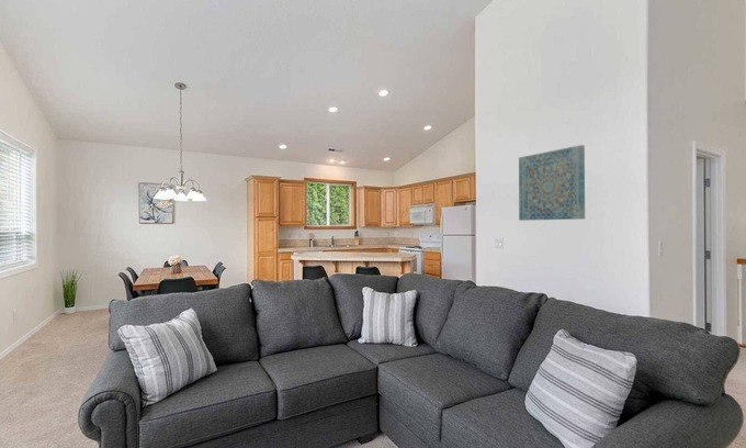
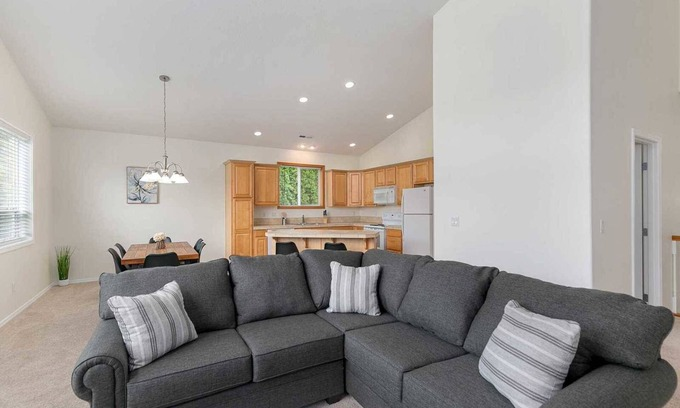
- wall art (549, 186)
